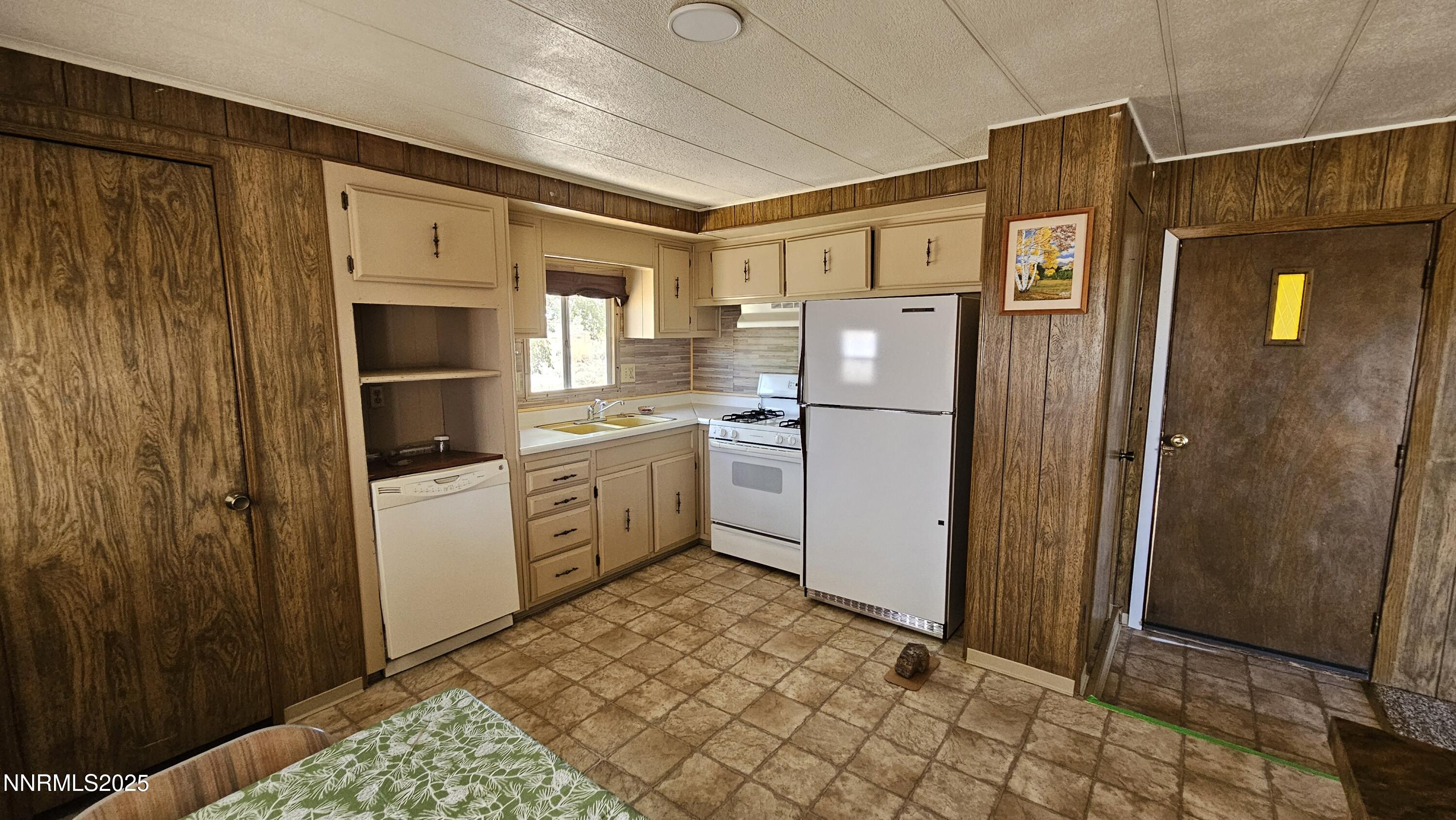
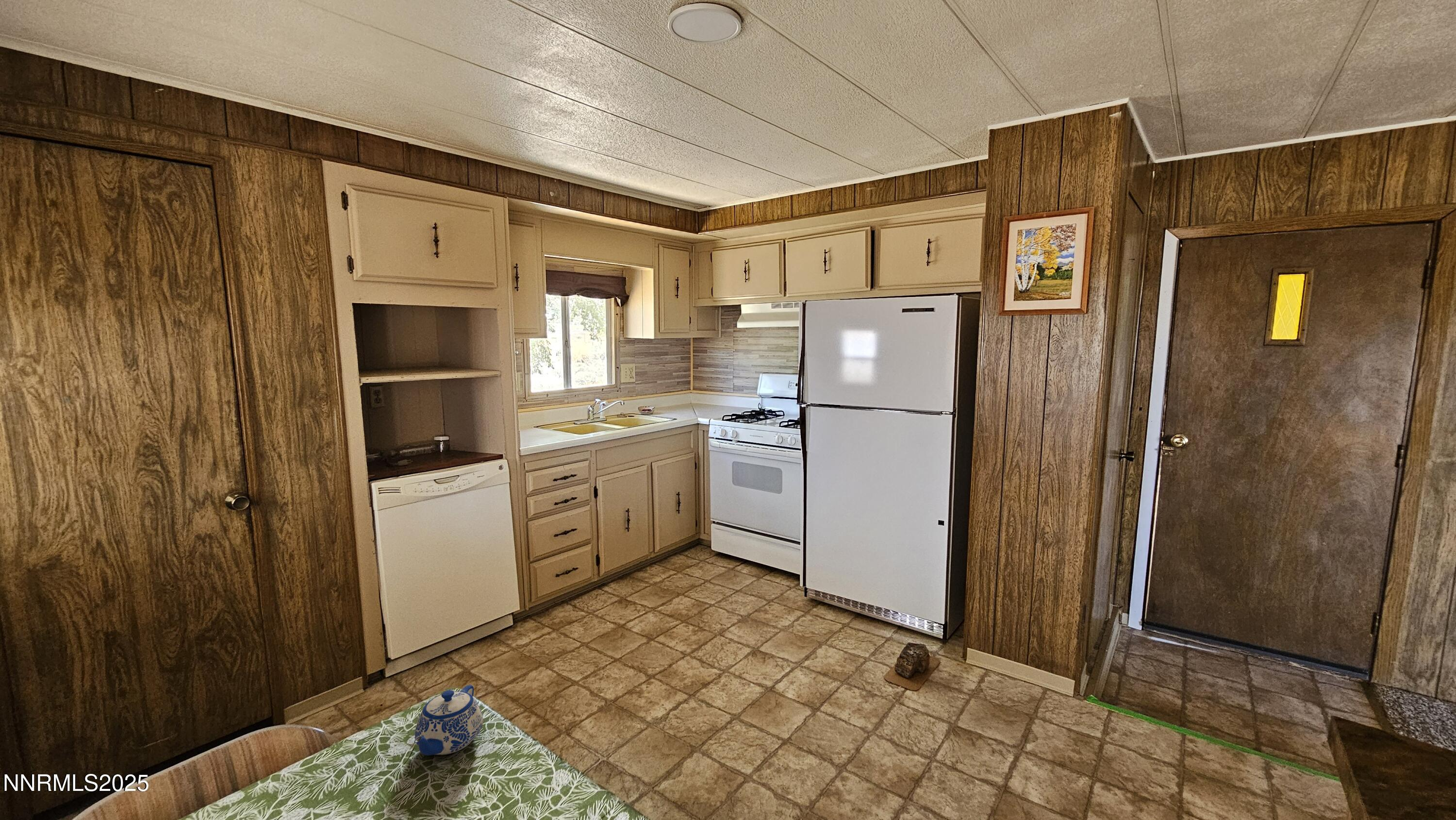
+ teapot (446, 720)
